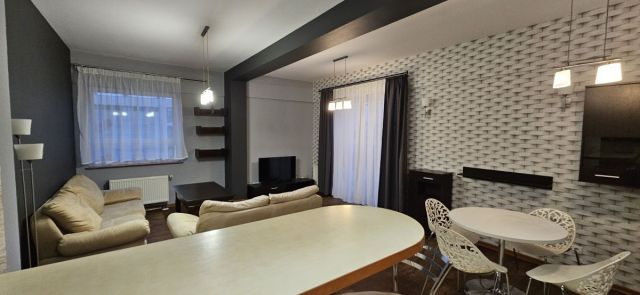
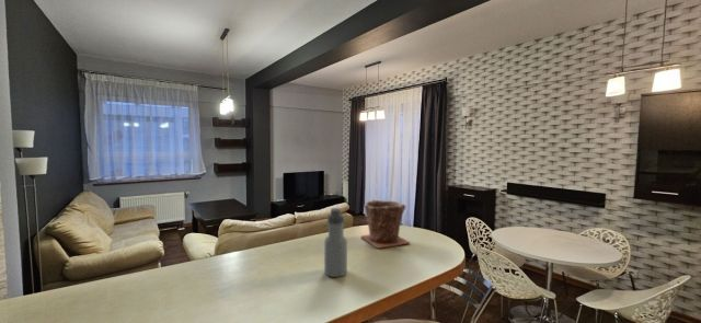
+ water bottle (335, 240)
+ plant pot (384, 220)
